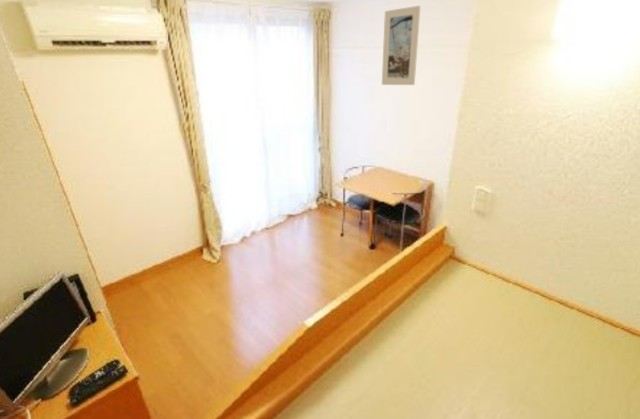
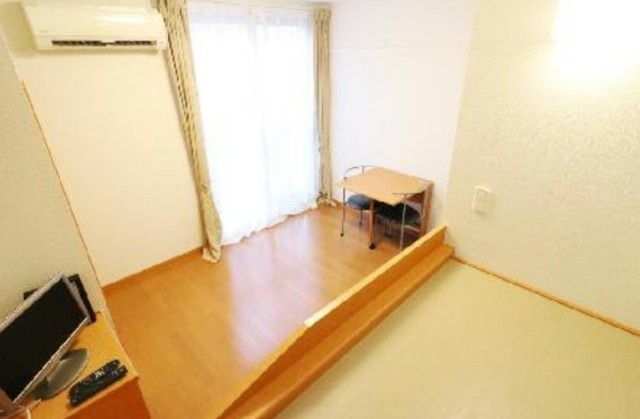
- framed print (399, 48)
